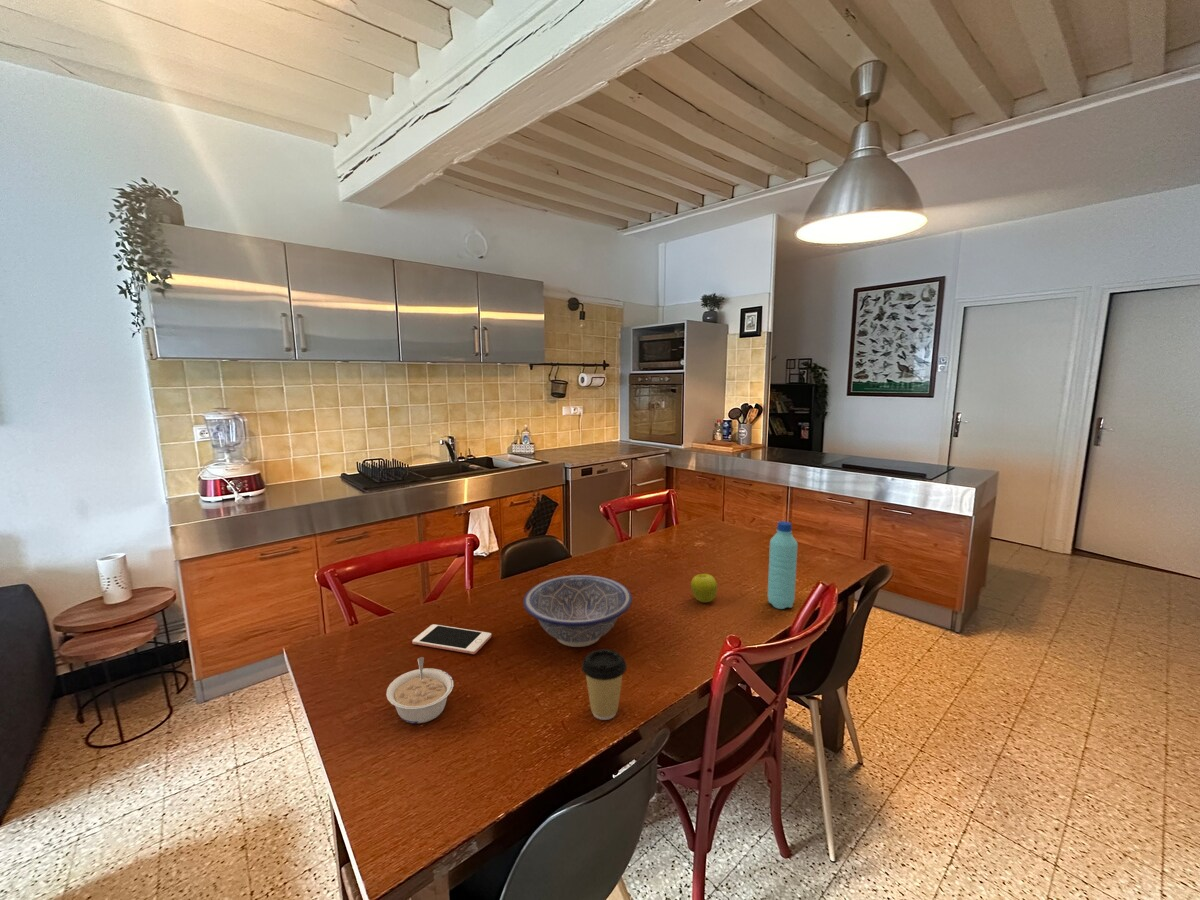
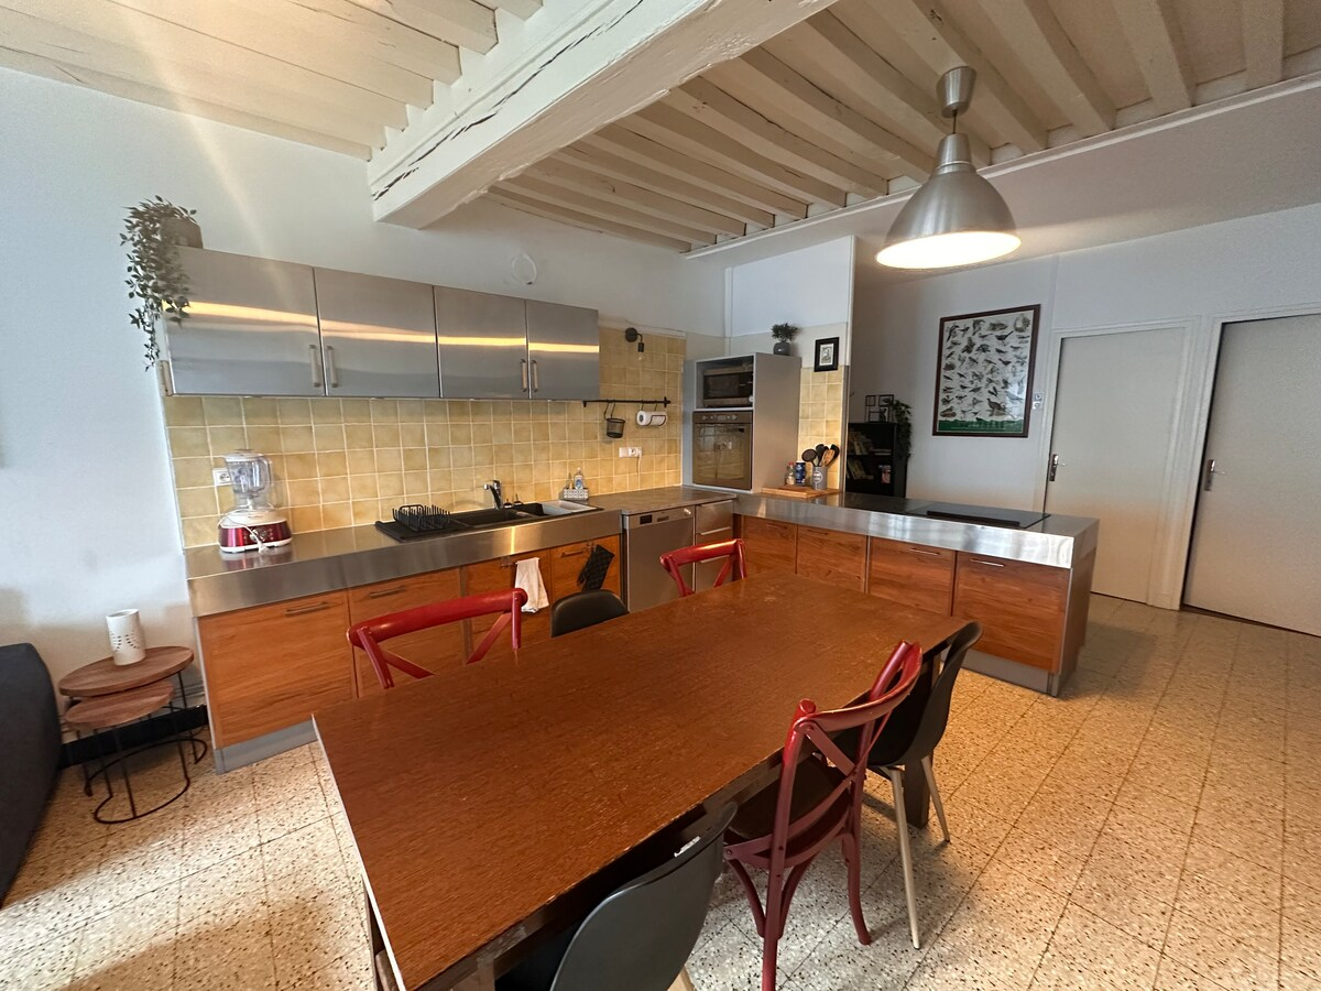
- coffee cup (604, 684)
- fruit (703, 587)
- legume (419, 694)
- decorative bowl (578, 615)
- water bottle (782, 564)
- cell phone (452, 638)
